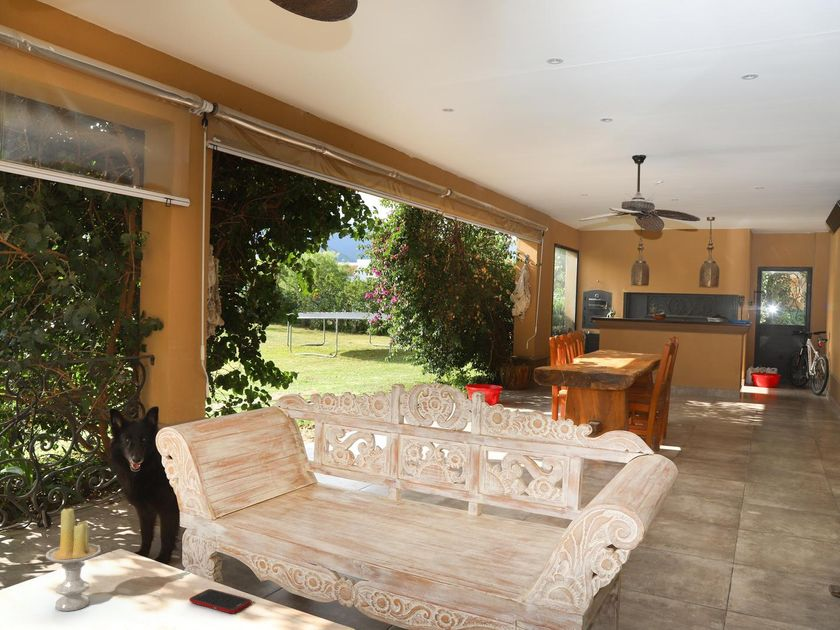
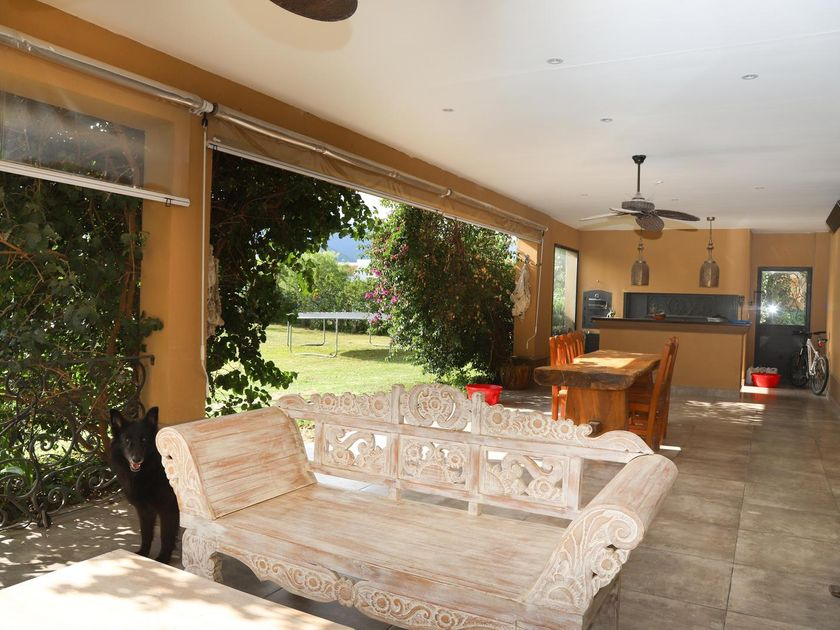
- candle (73, 555)
- cell phone (220, 601)
